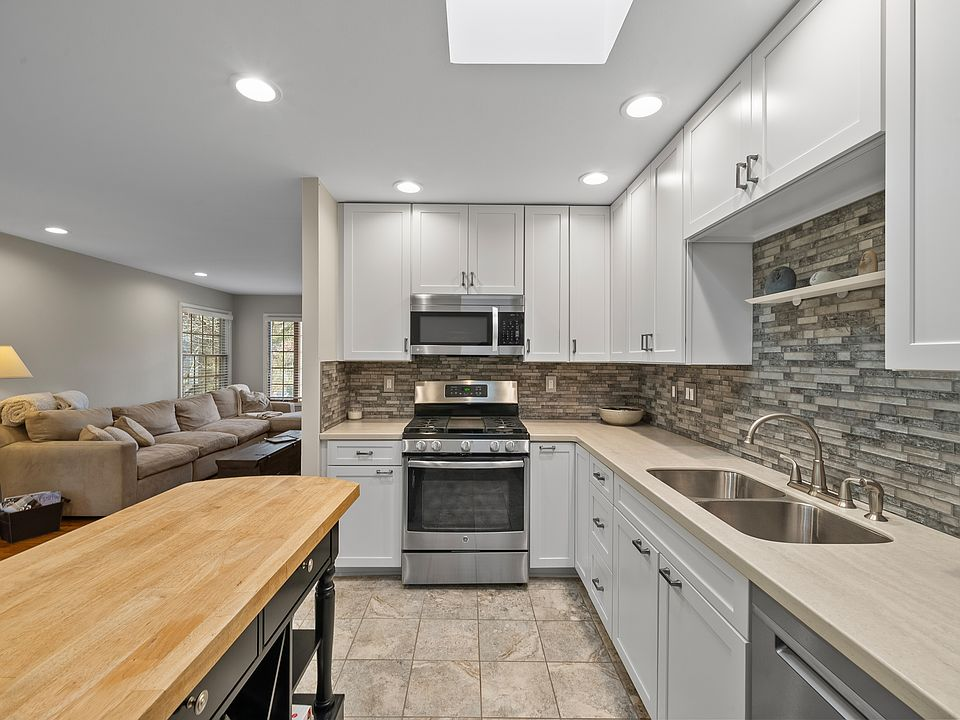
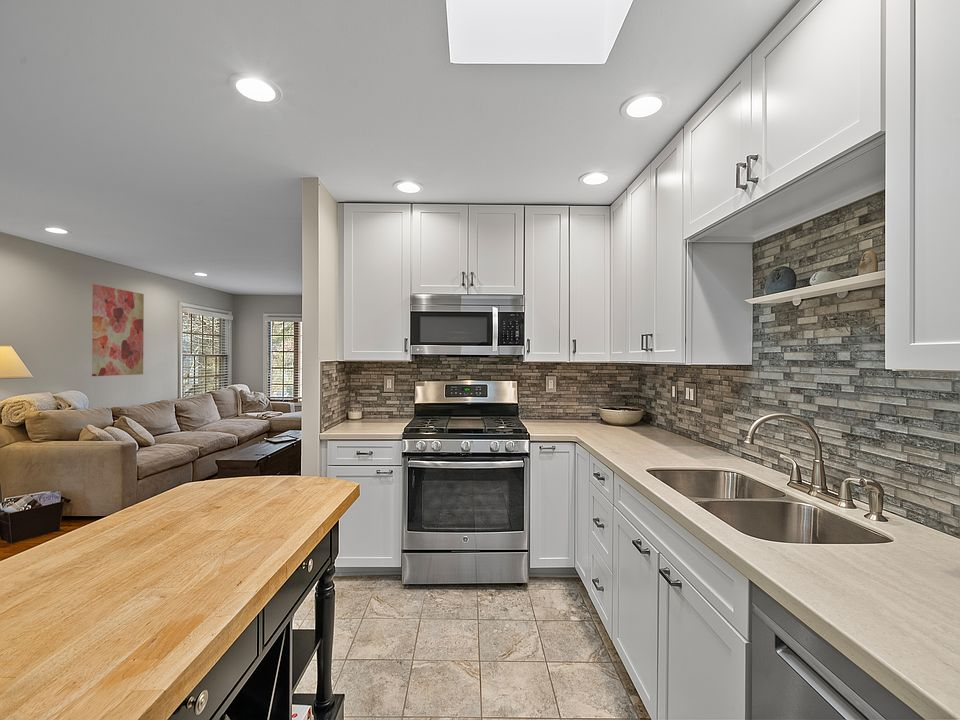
+ wall art (119, 332)
